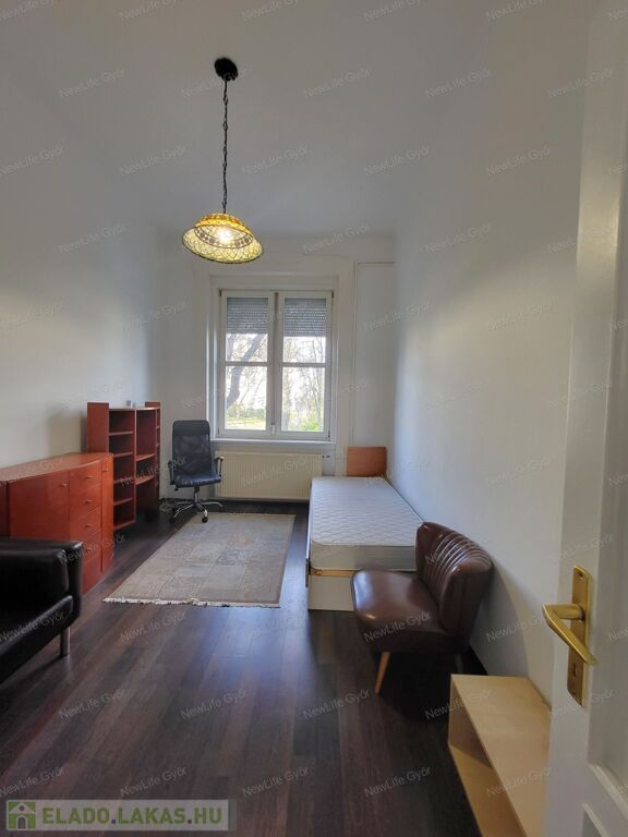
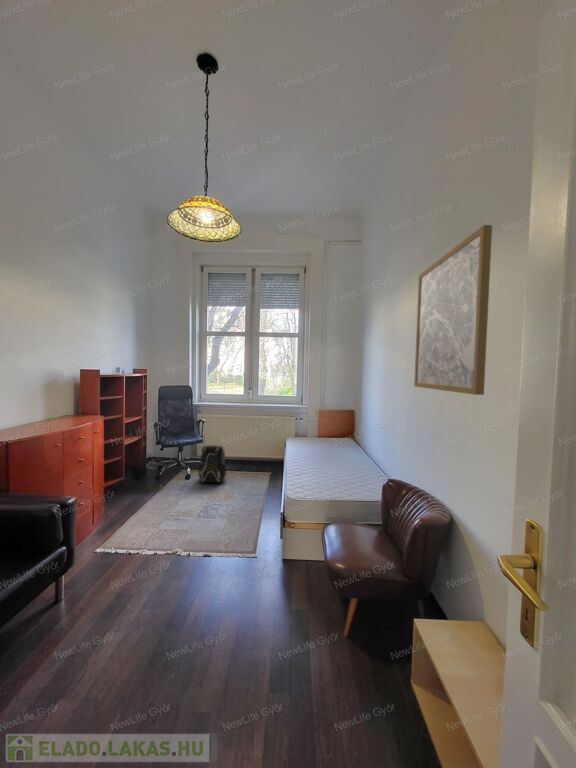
+ backpack (212, 463)
+ wall art (444, 323)
